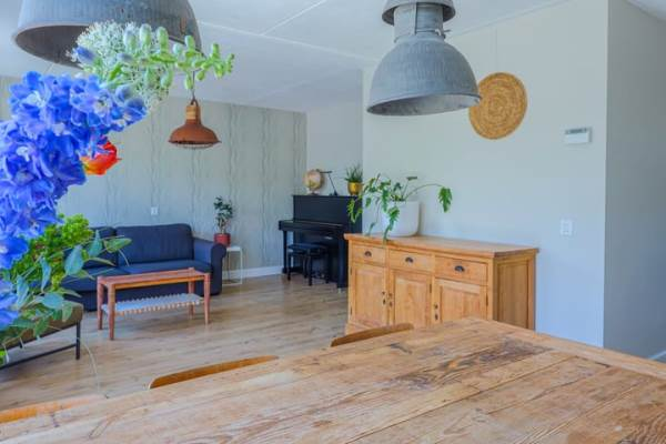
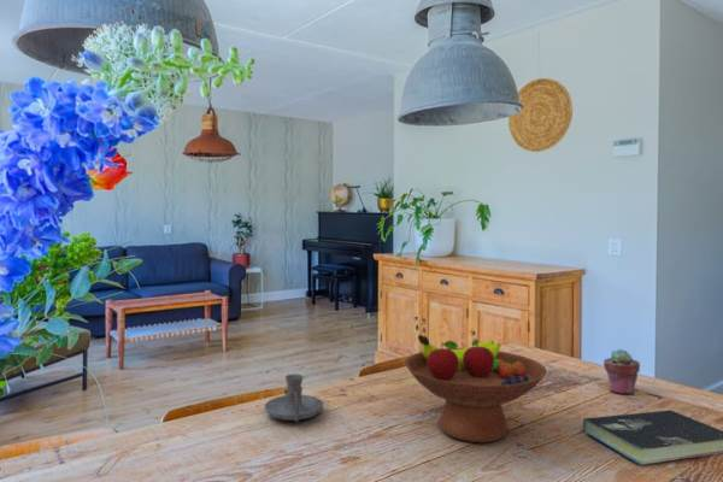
+ potted succulent (621, 370)
+ candle holder (294, 398)
+ book (656, 433)
+ fruit bowl (472, 384)
